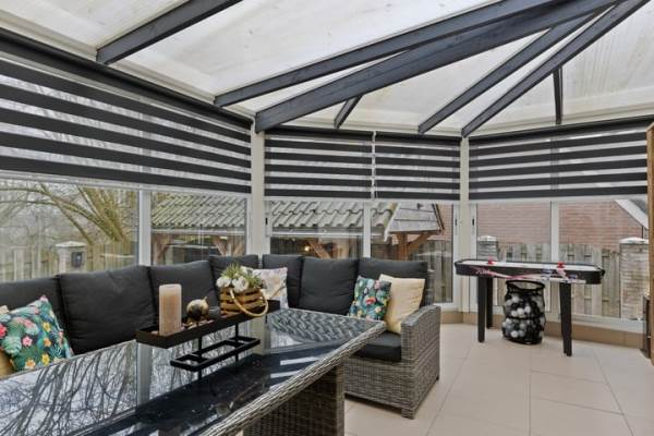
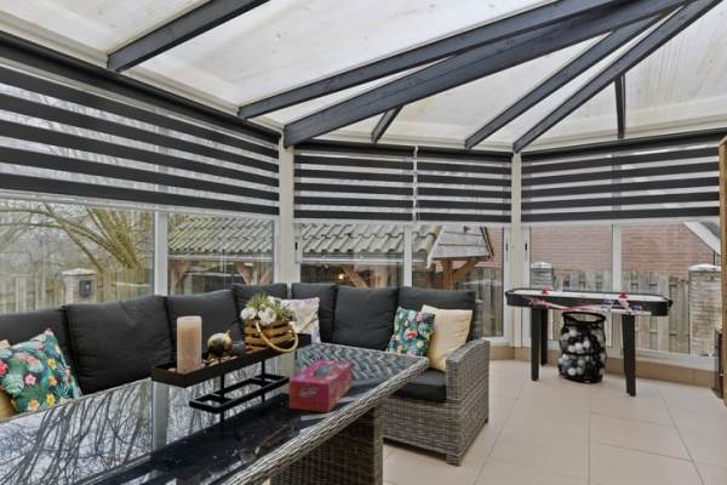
+ tissue box (322, 383)
